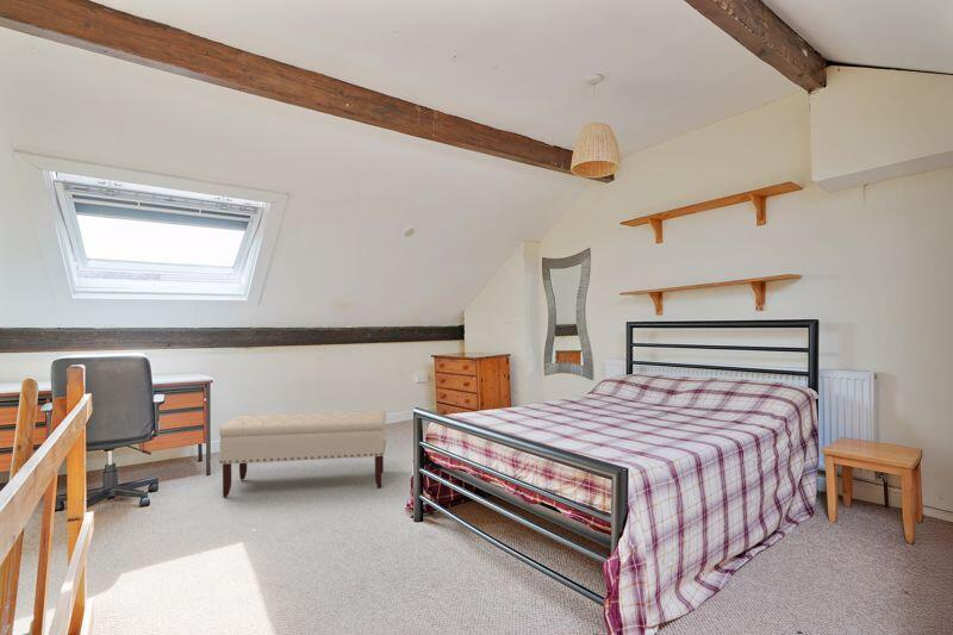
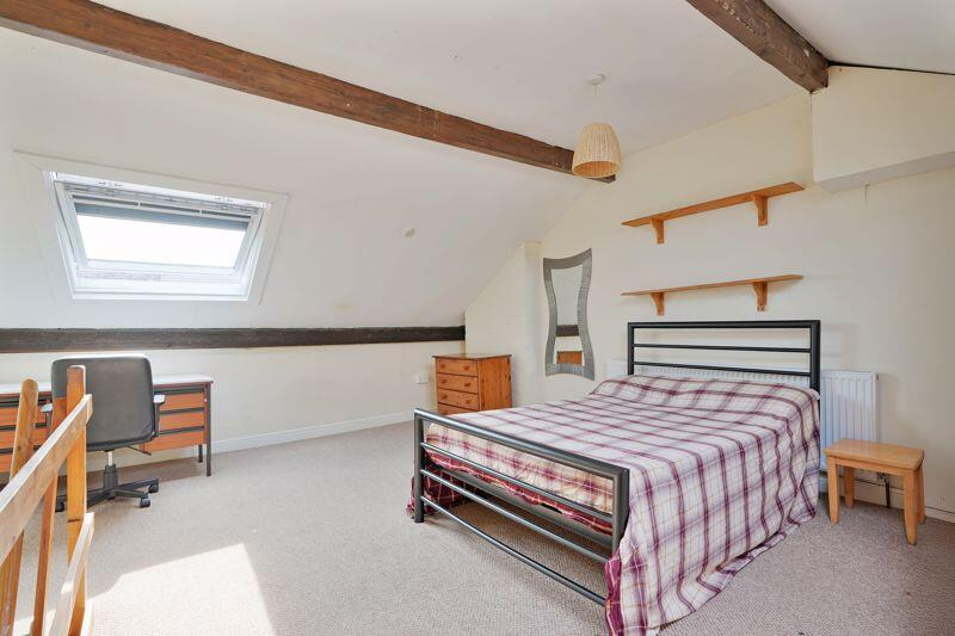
- bench (309, 449)
